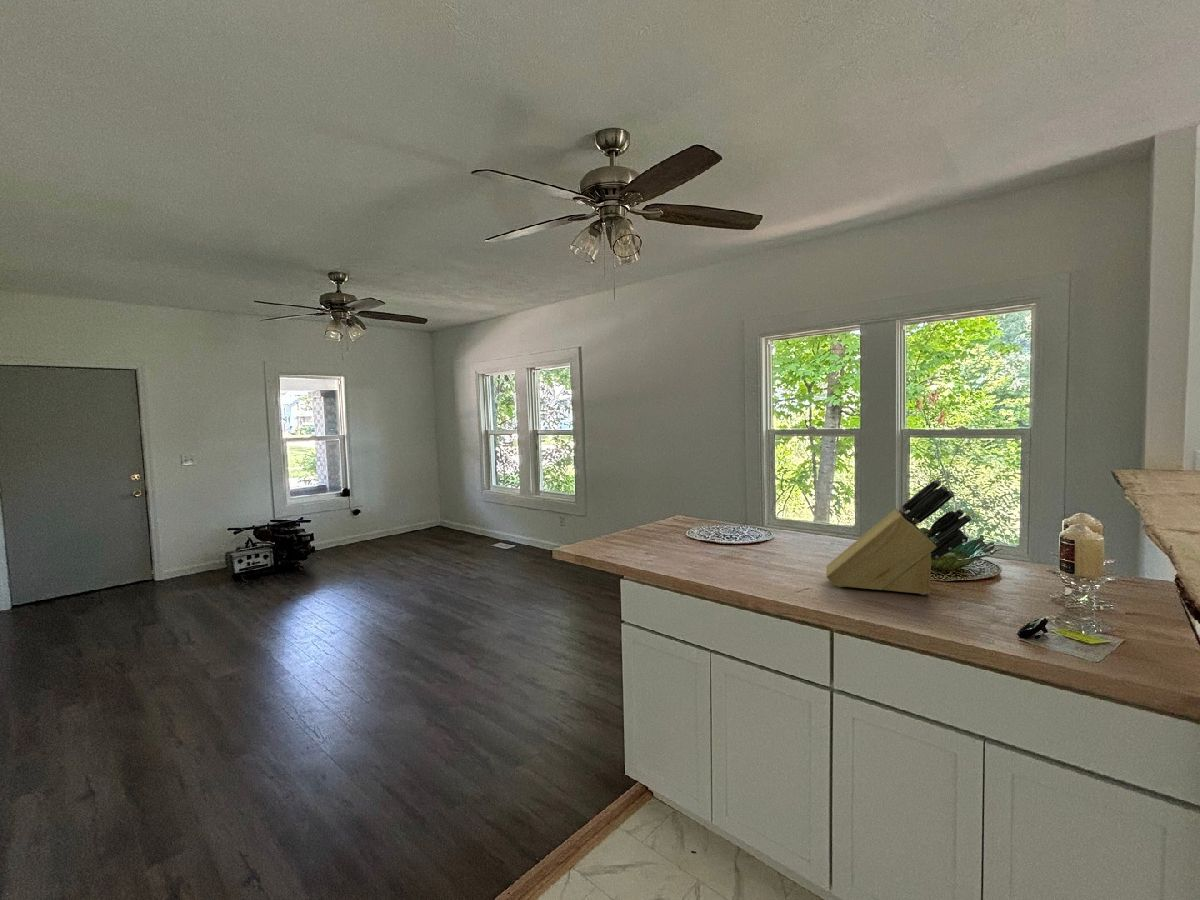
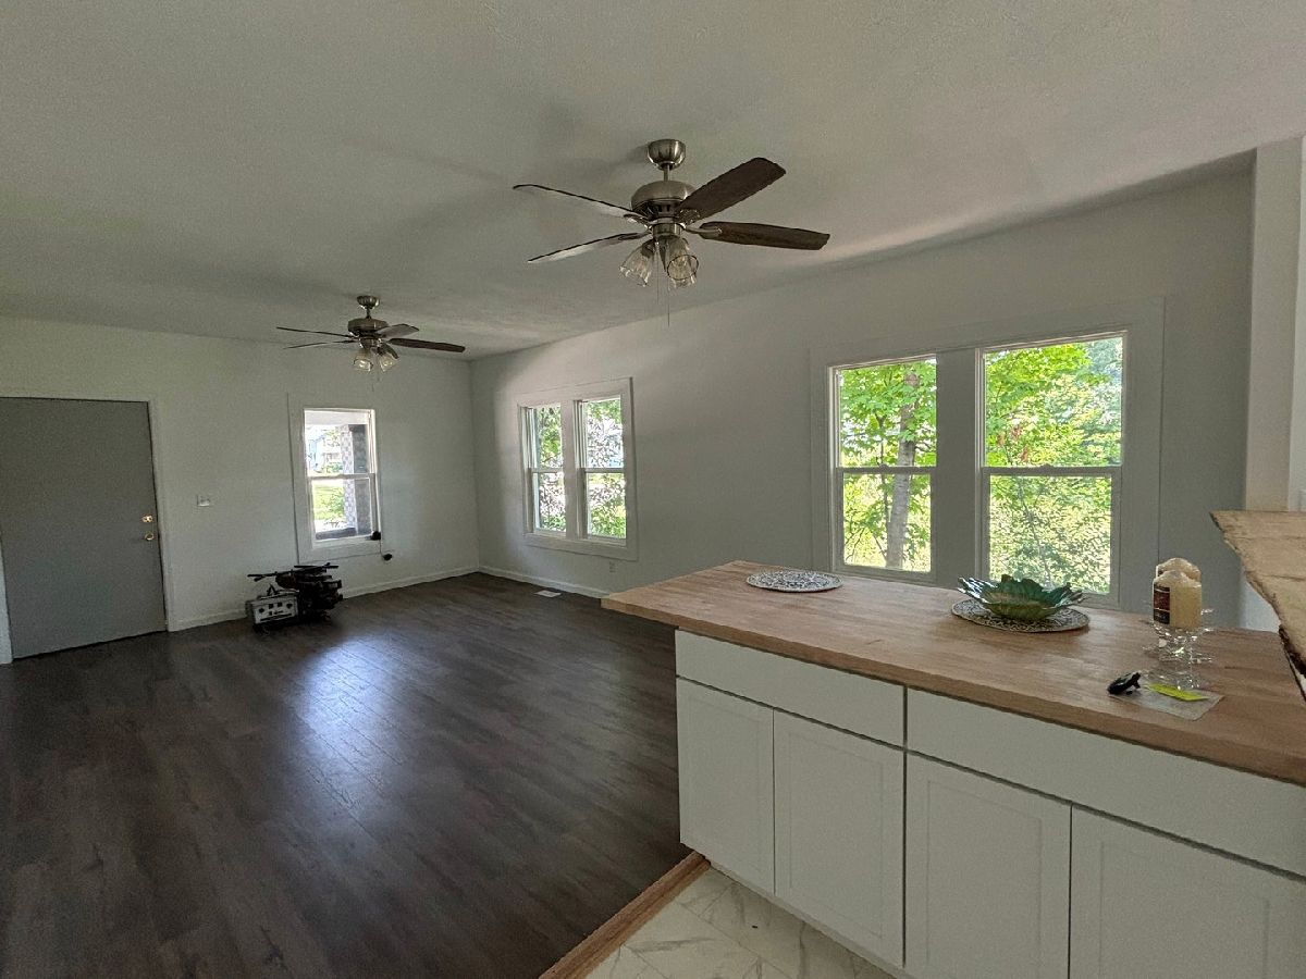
- knife block (893, 533)
